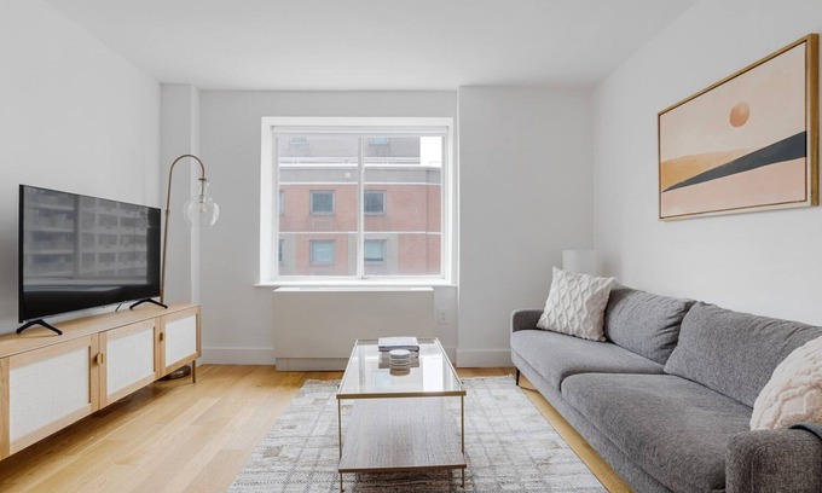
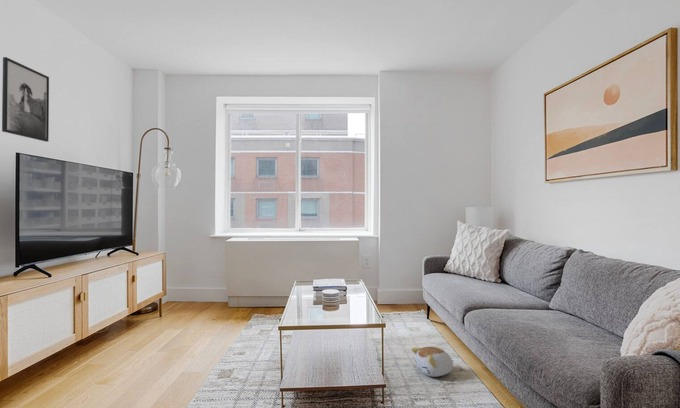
+ plush toy (436, 359)
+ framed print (27, 102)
